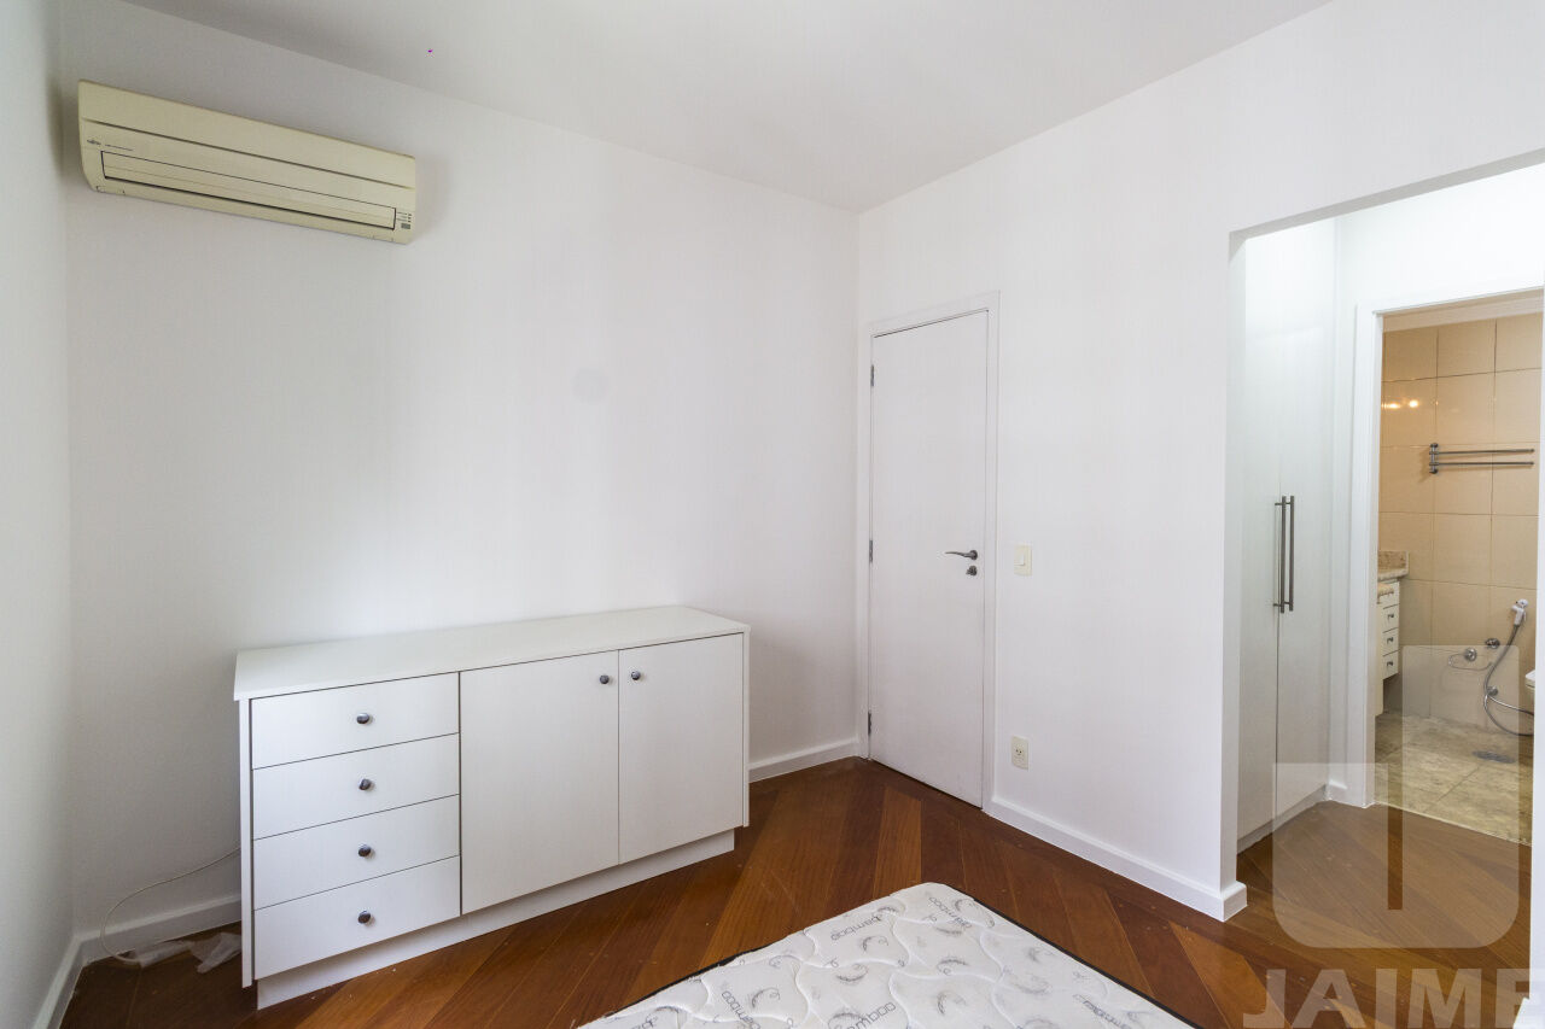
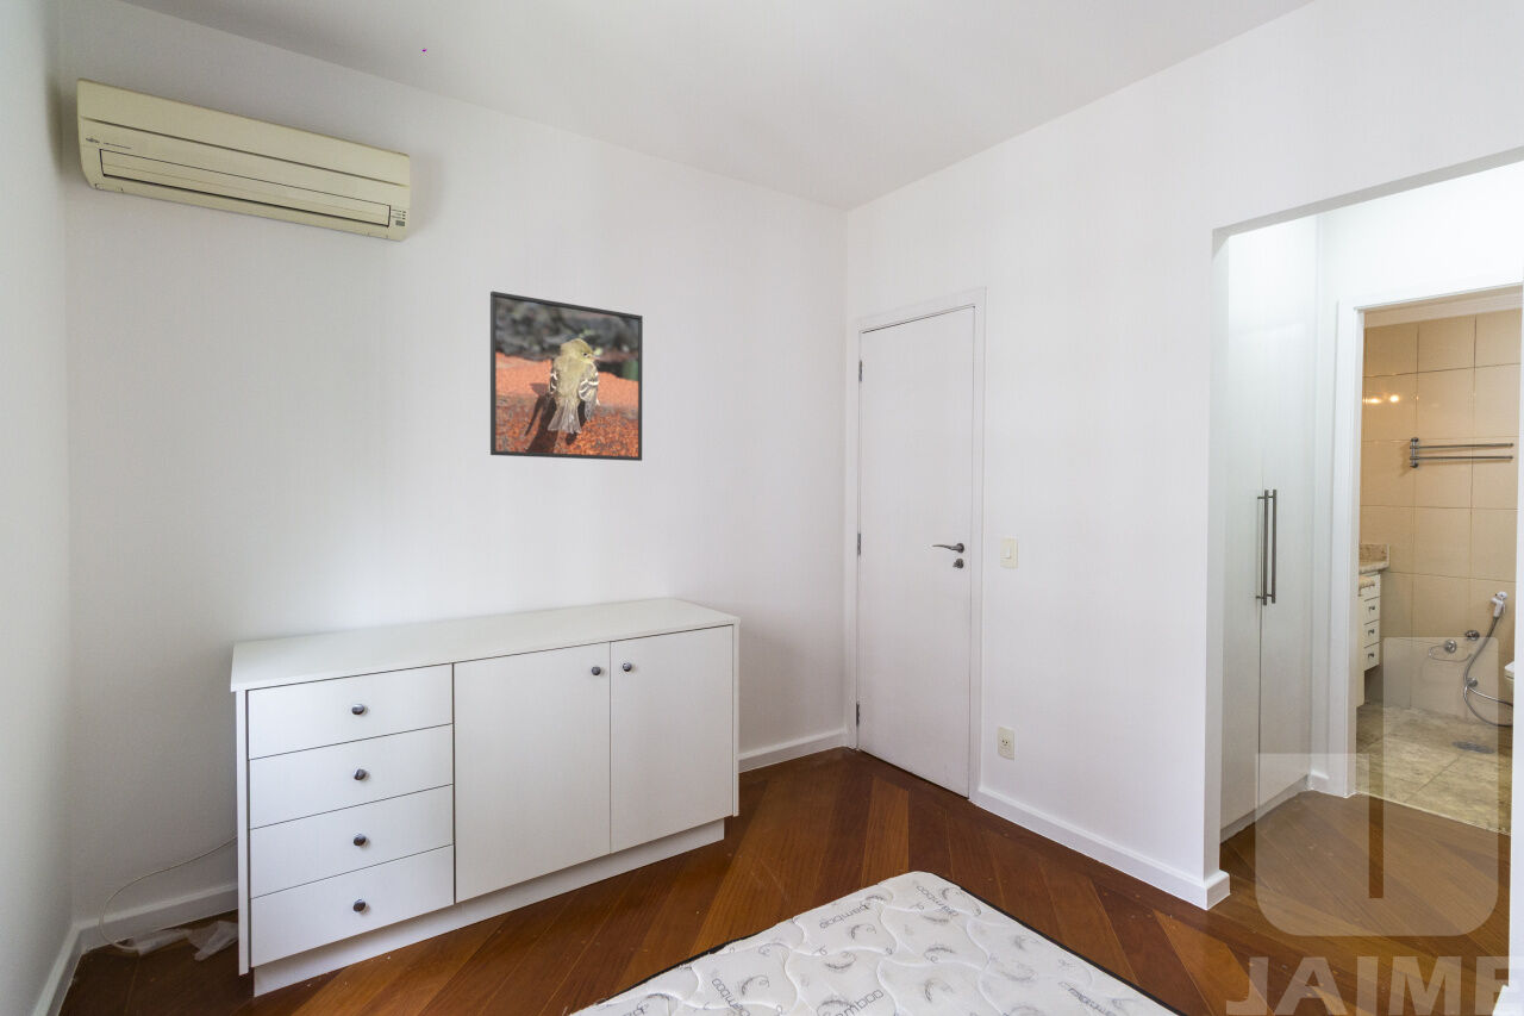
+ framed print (570, 381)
